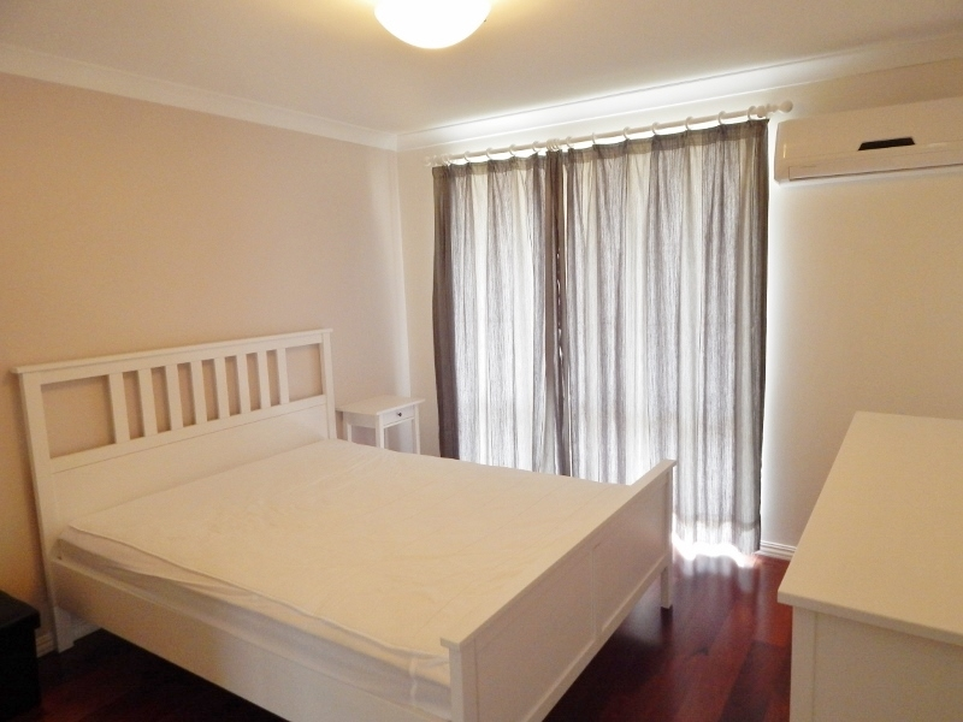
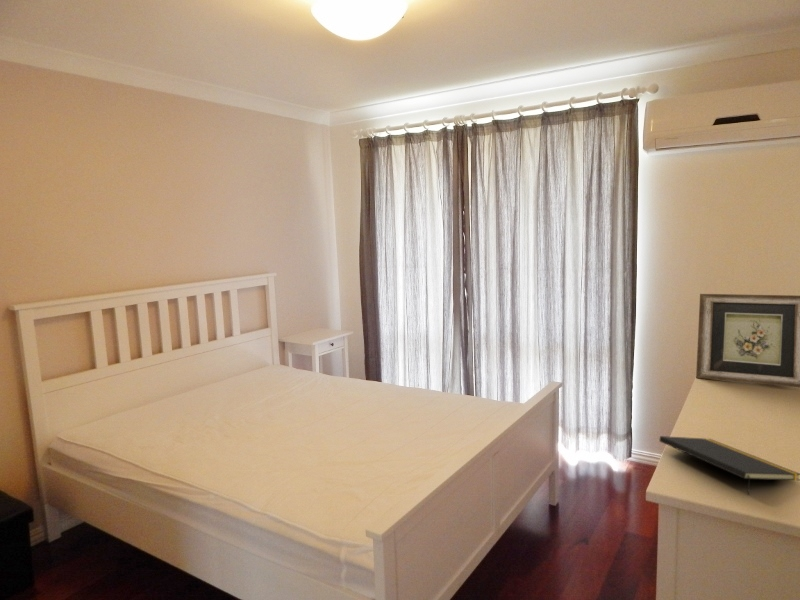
+ notepad (725, 456)
+ picture frame (751, 338)
